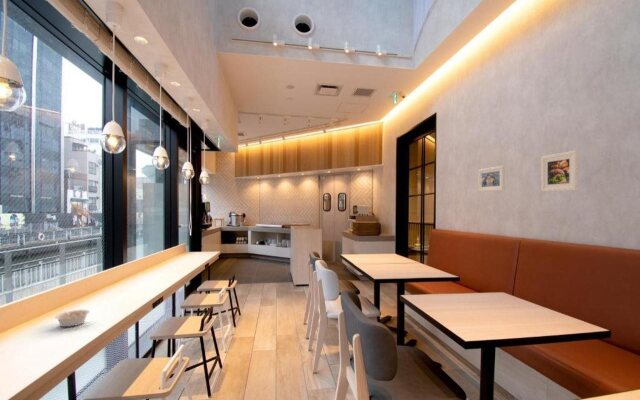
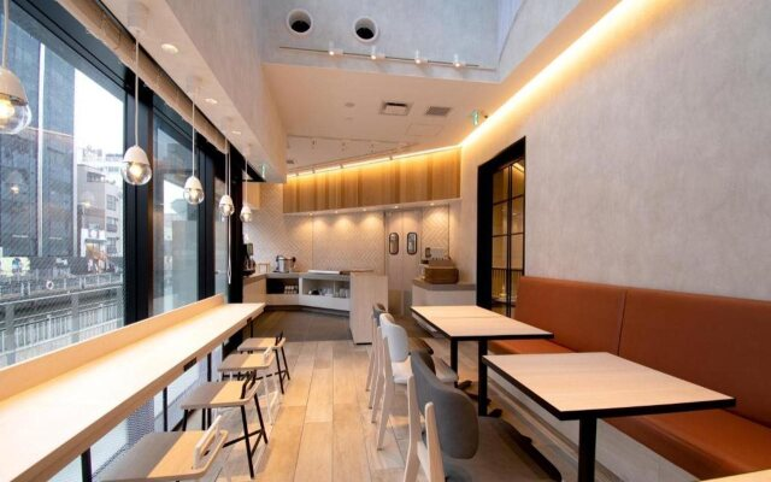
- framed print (558, 172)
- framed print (490, 179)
- legume (71, 317)
